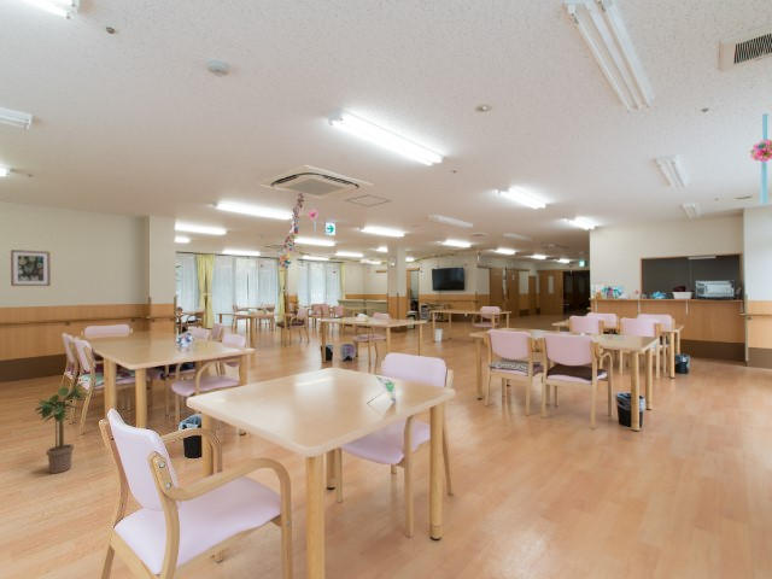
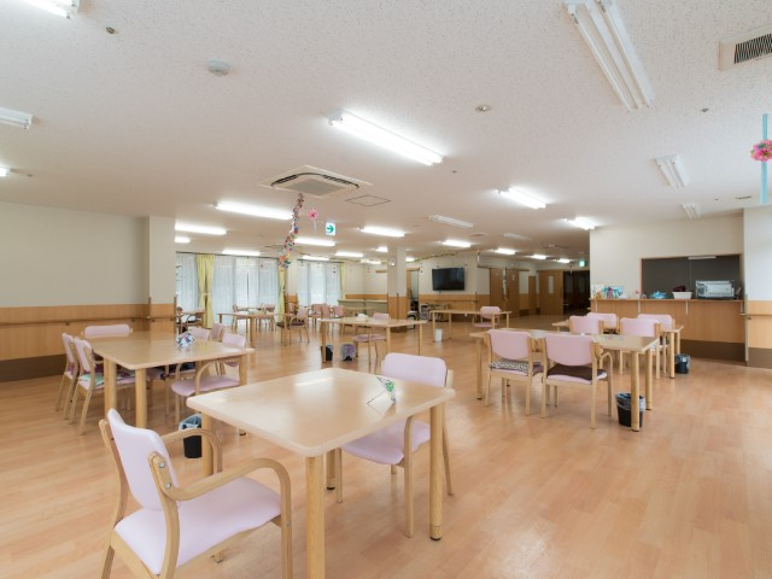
- potted plant (59, 427)
- wall art (30, 268)
